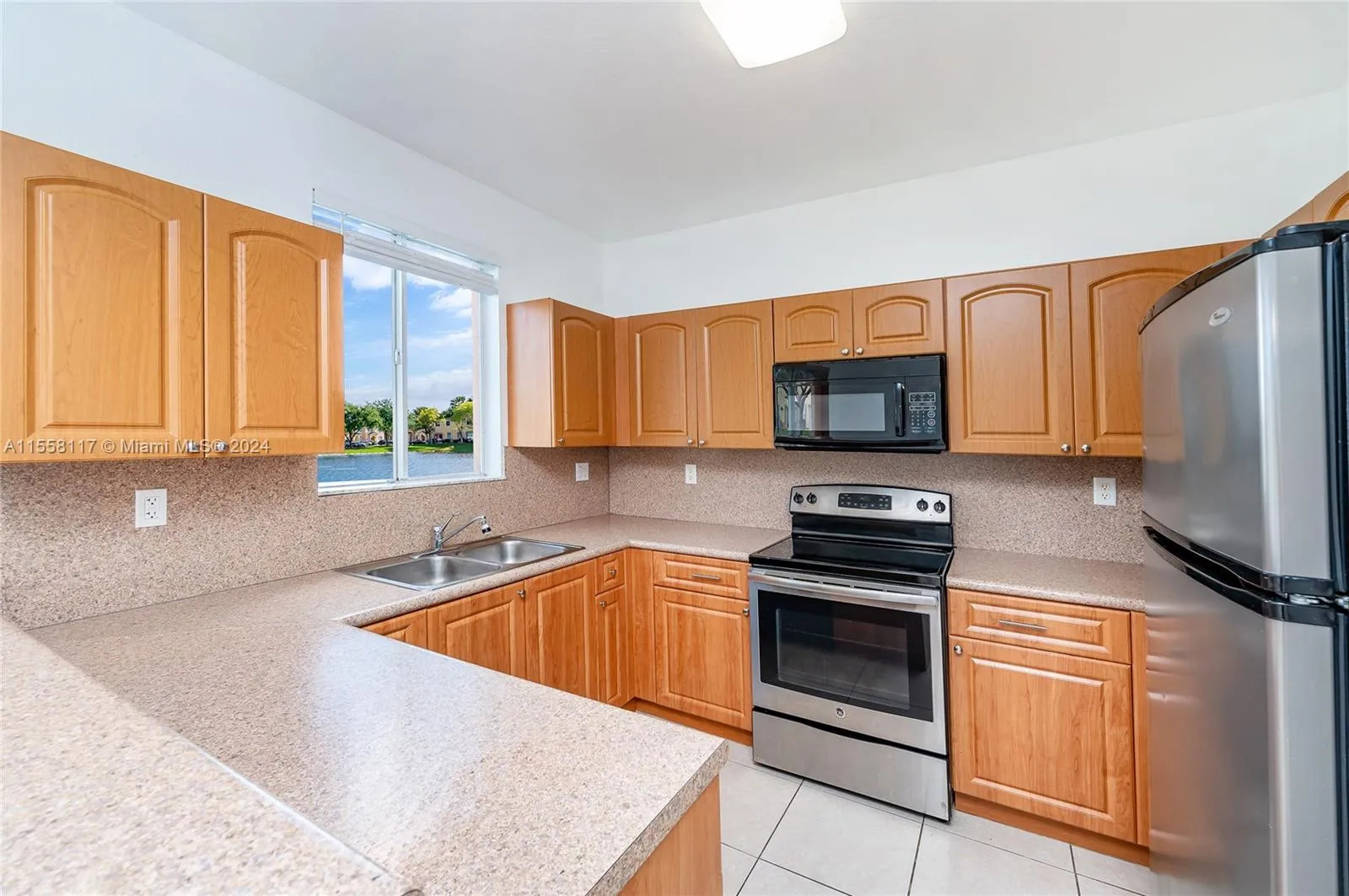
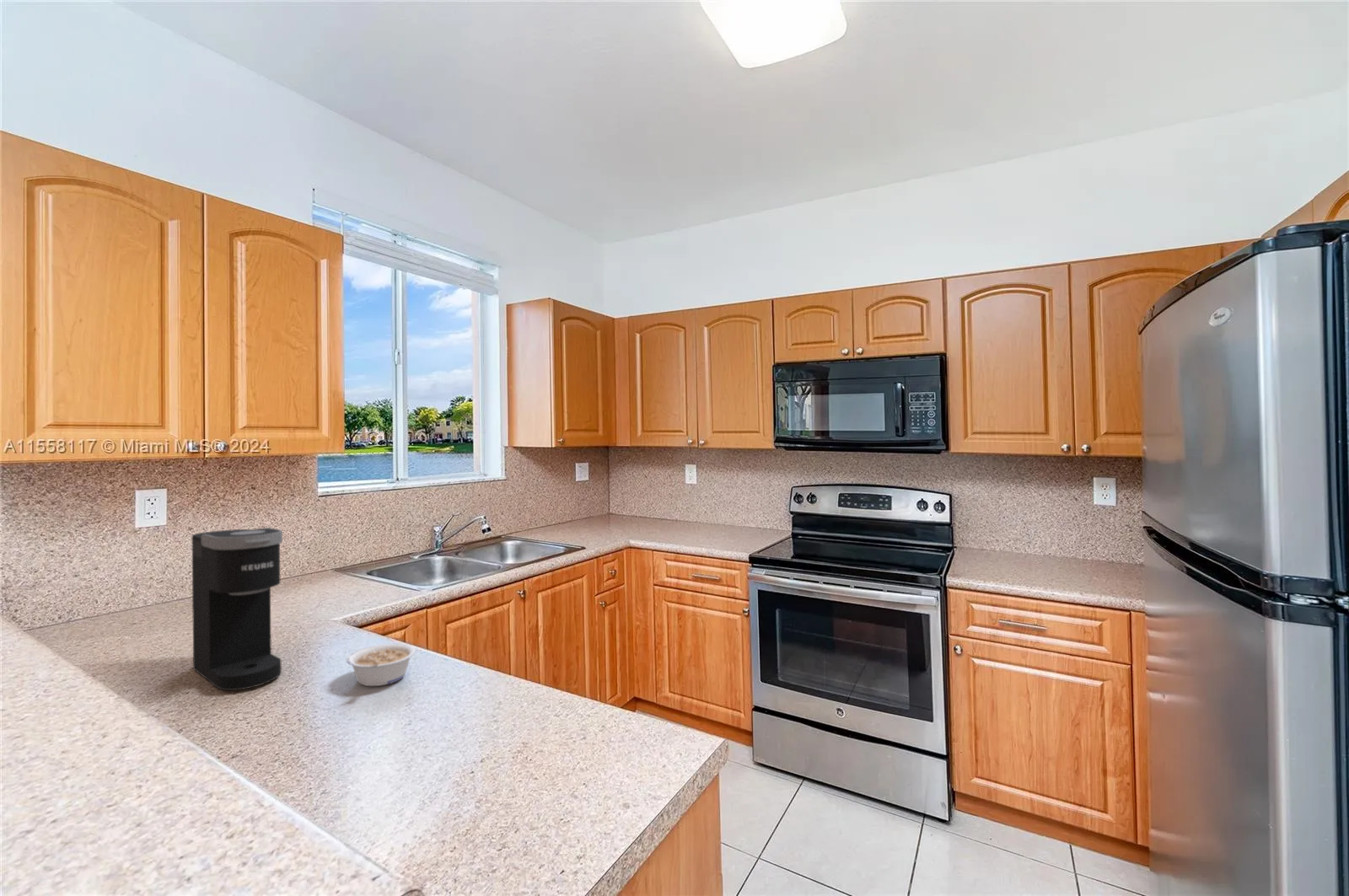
+ legume (383, 663)
+ coffee maker (236, 600)
